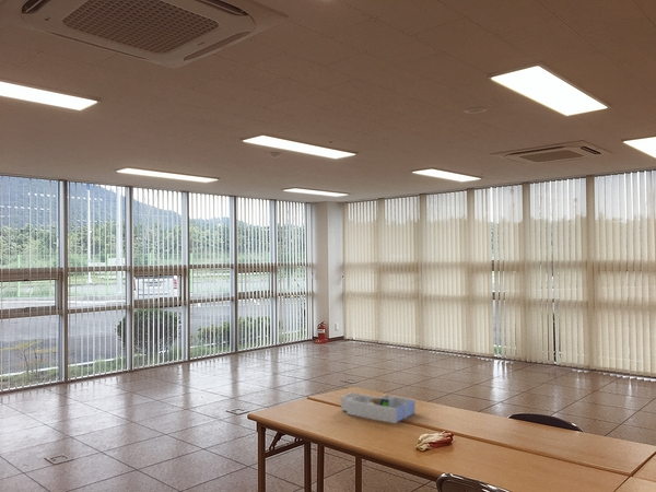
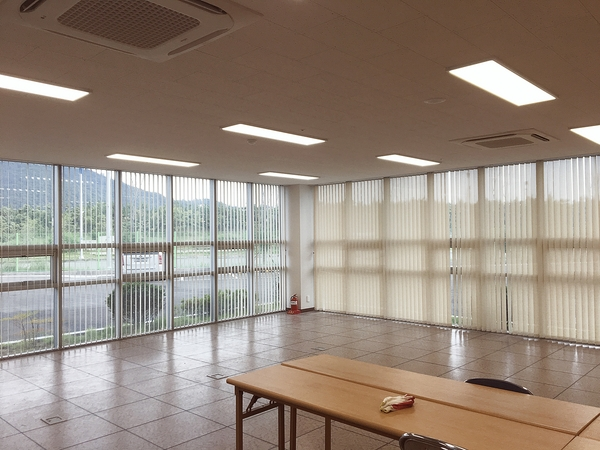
- desk organizer (375, 406)
